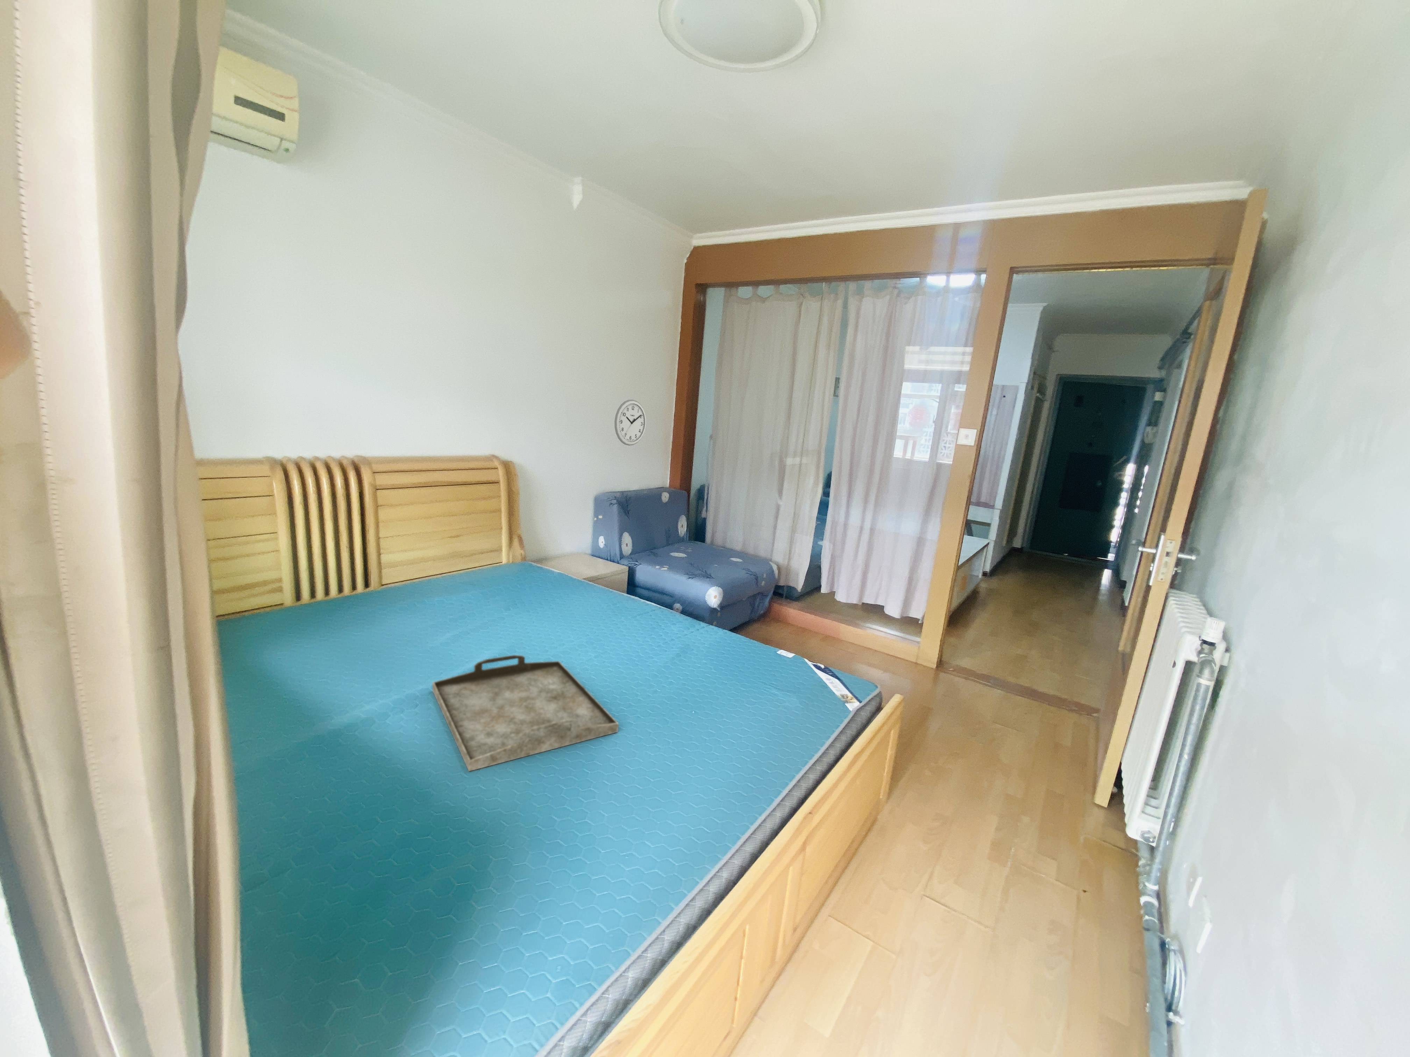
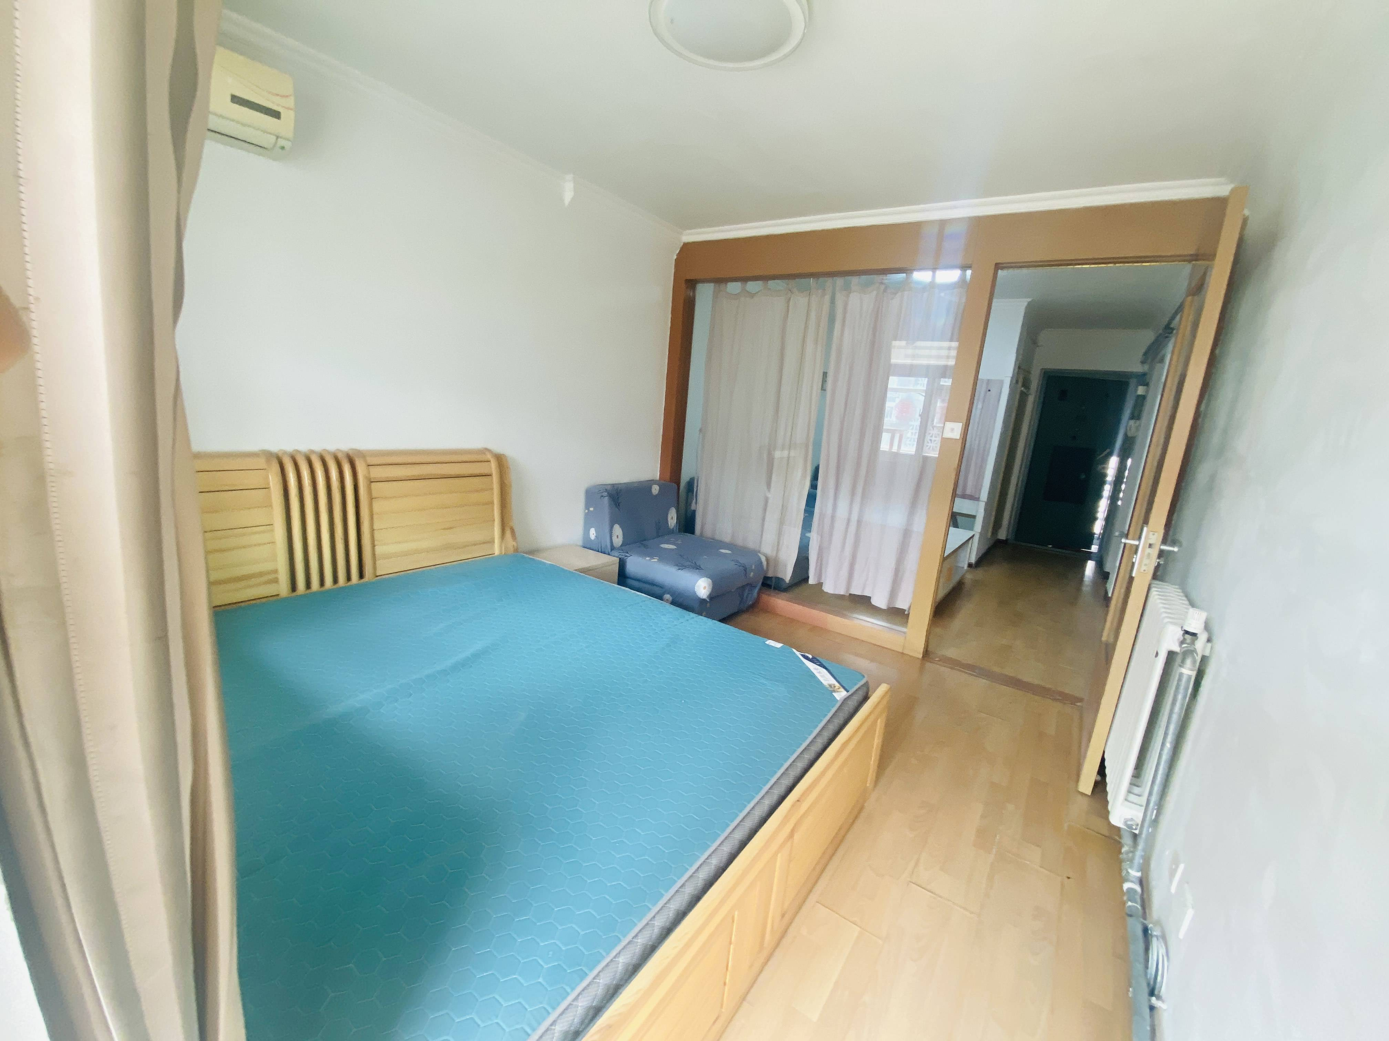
- wall clock (632, 423)
- serving tray (522, 698)
